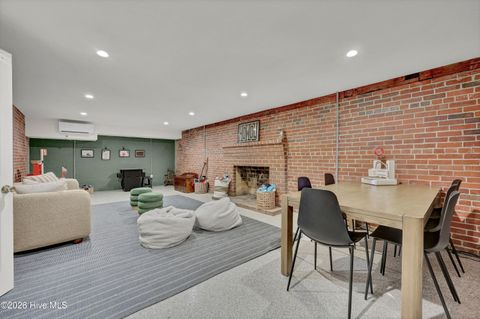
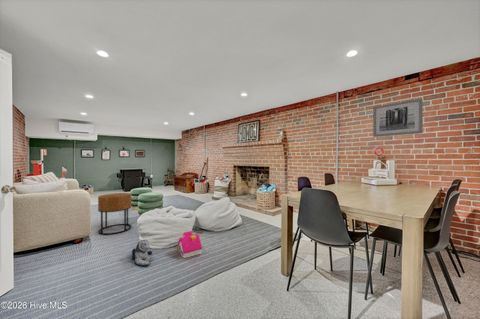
+ plush toy (143, 248)
+ wall art (396, 119)
+ side table (115, 211)
+ toy house (188, 242)
